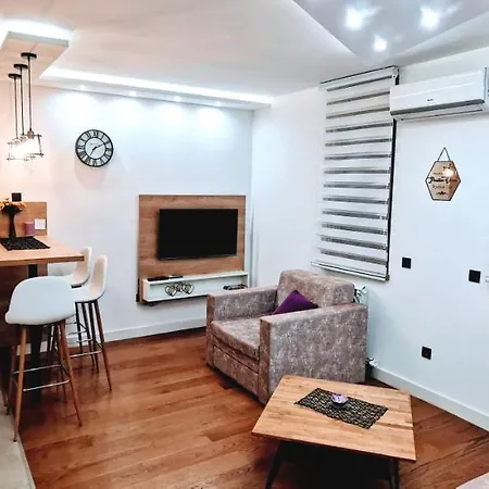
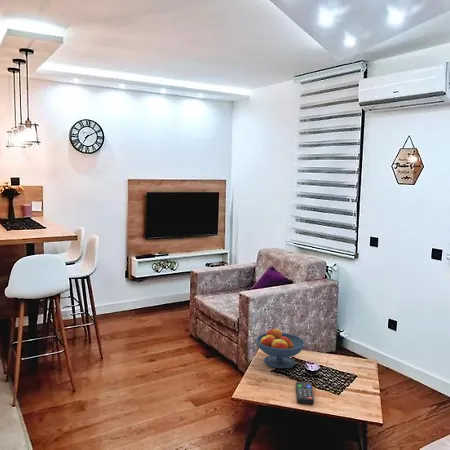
+ remote control (304, 391)
+ fruit bowl (280, 347)
